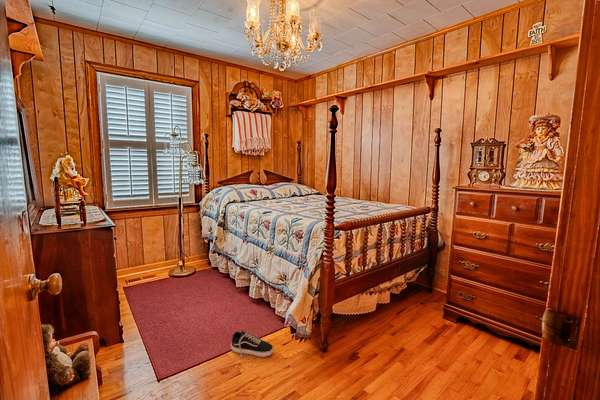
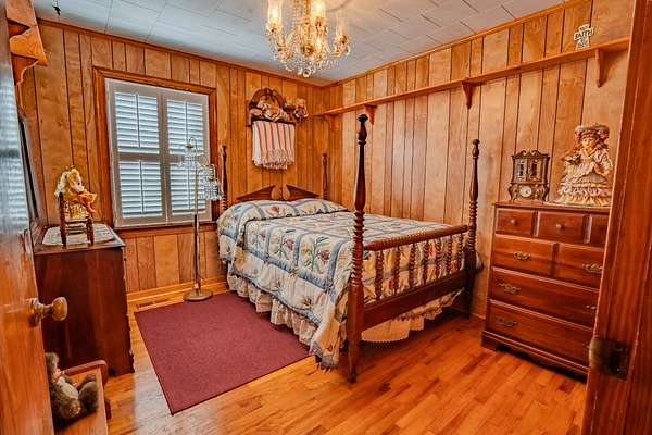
- shoe (251, 342)
